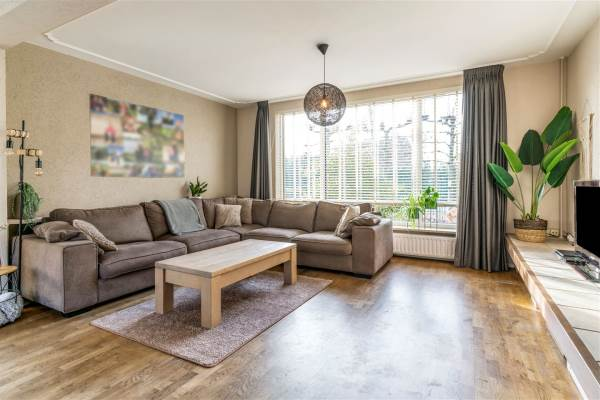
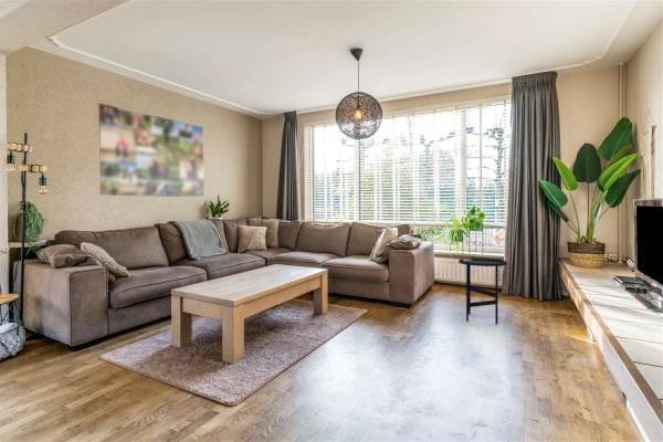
+ side table (482, 290)
